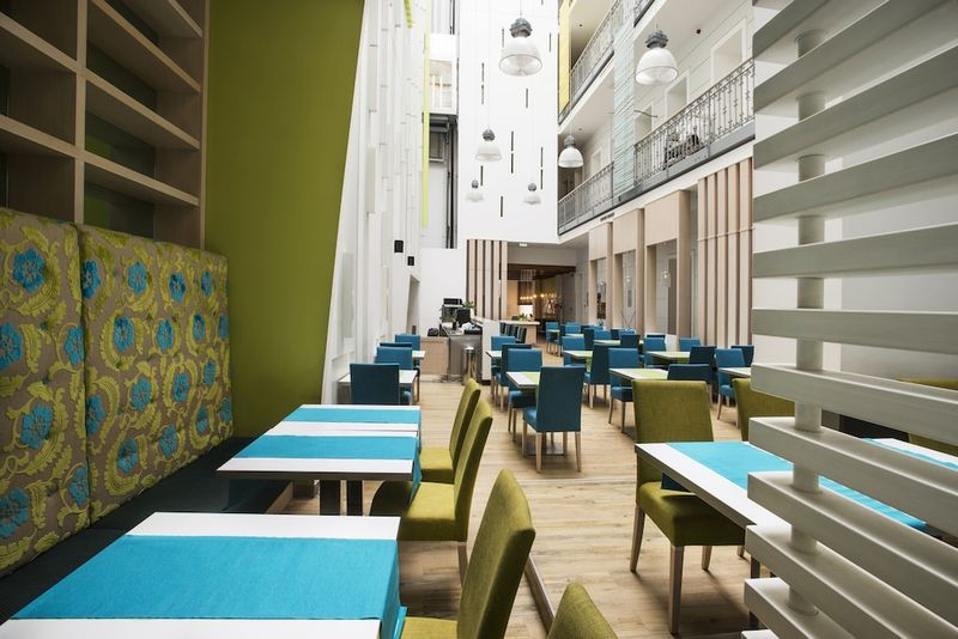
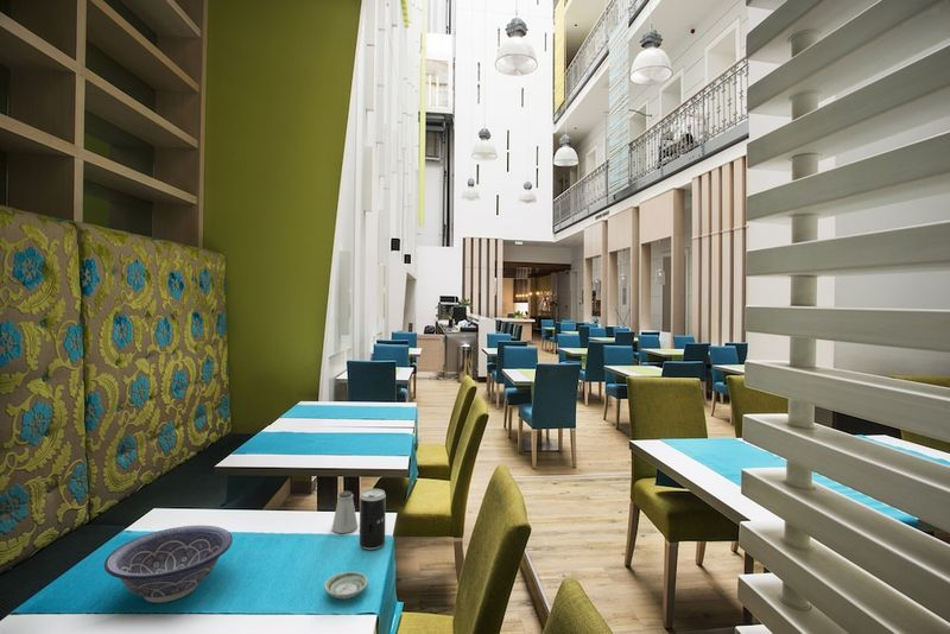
+ saltshaker (344, 509)
+ beverage can (372, 518)
+ decorative bowl (171, 569)
+ saucer (346, 587)
